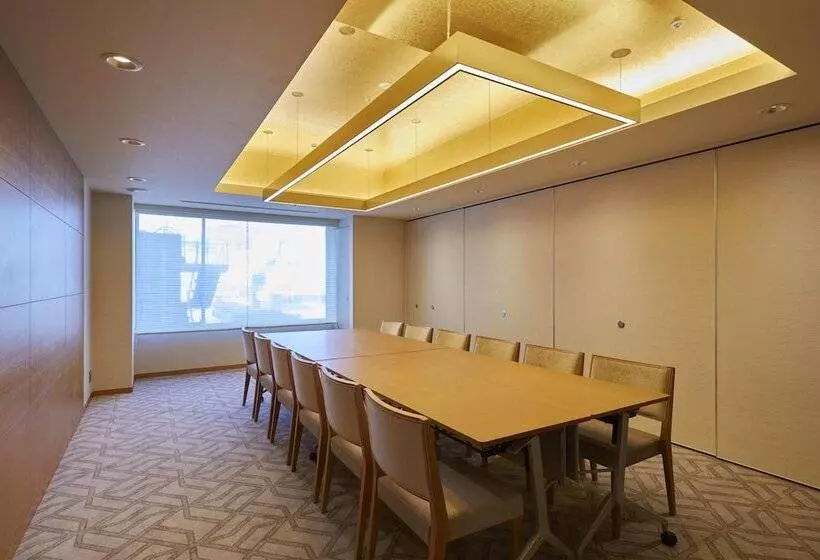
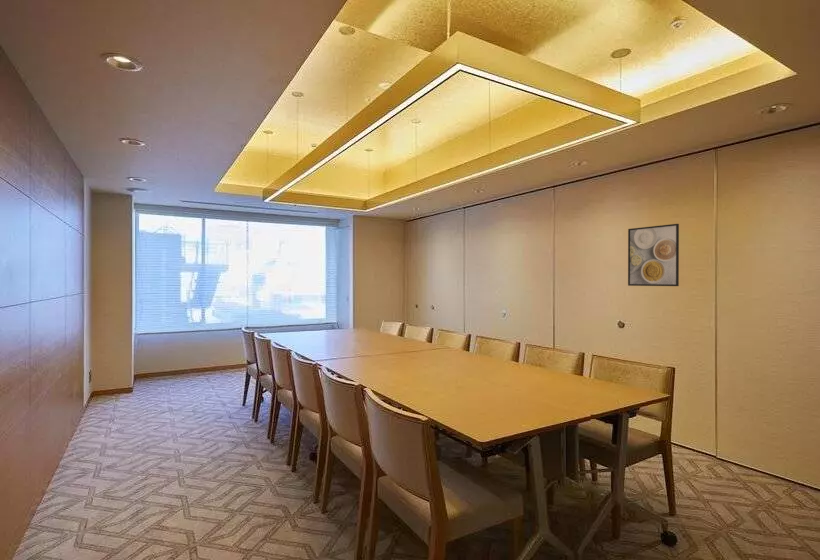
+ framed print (652, 256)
